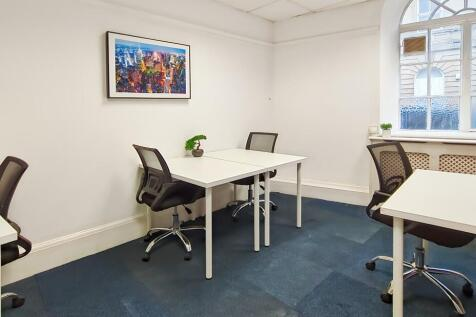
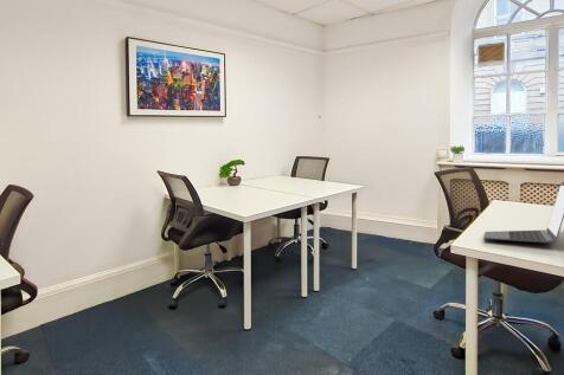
+ laptop (524, 231)
